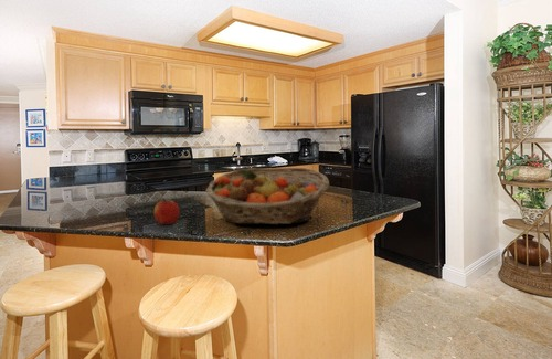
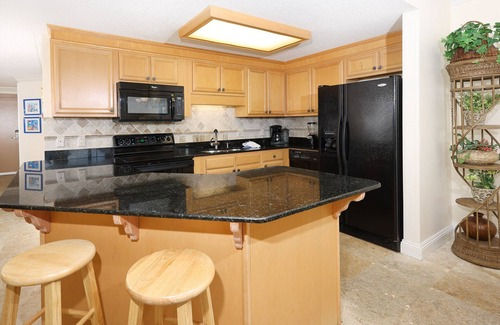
- fruit basket (267, 192)
- apple (167, 210)
